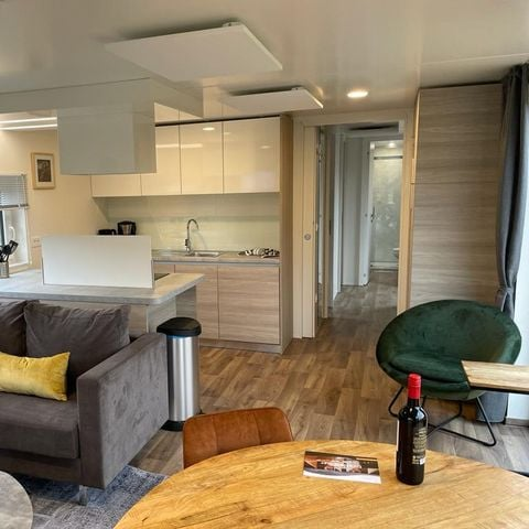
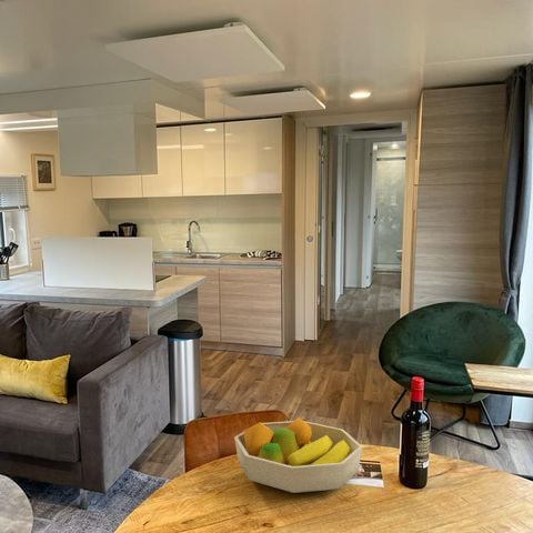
+ fruit bowl (296, 450)
